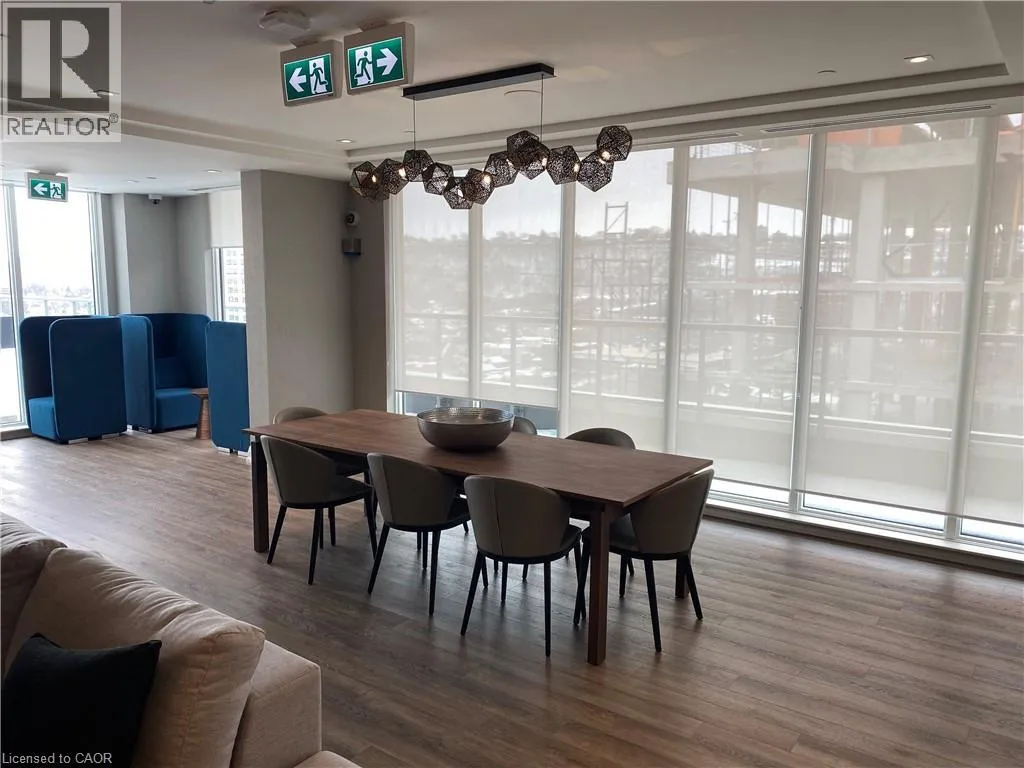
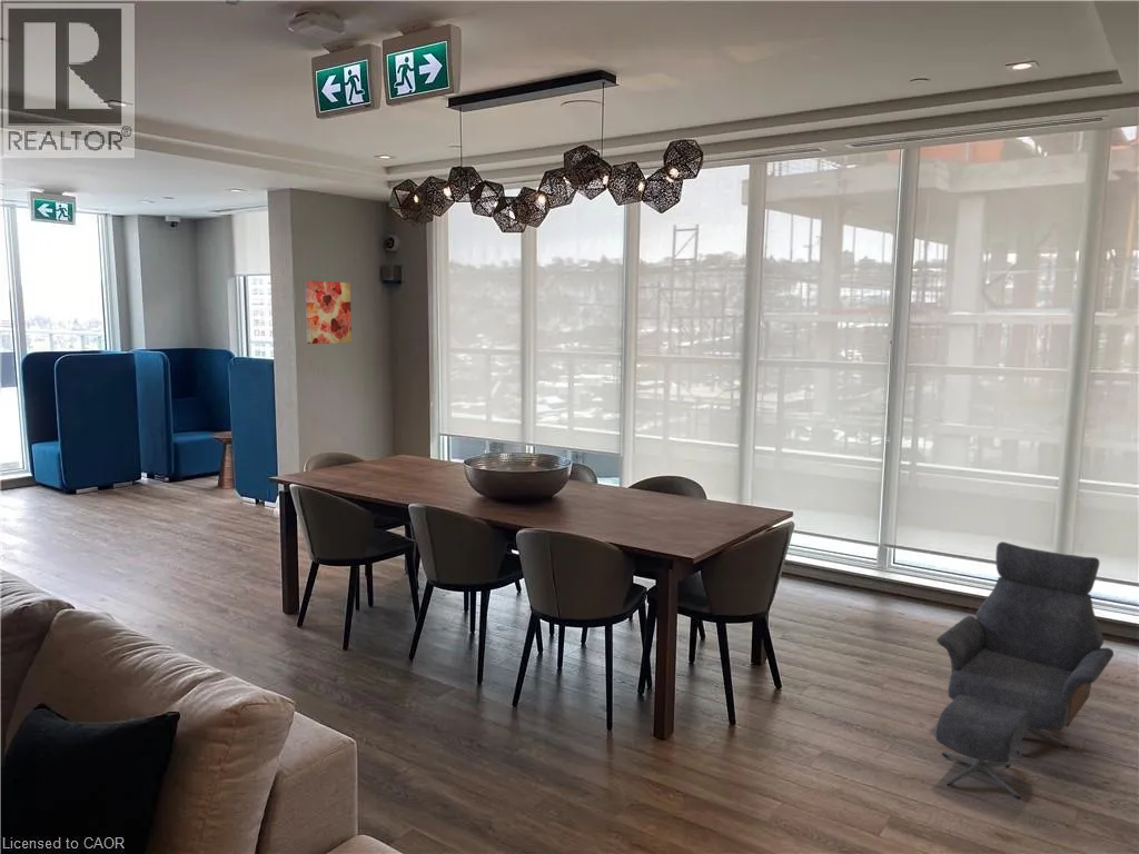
+ lounge chair (1013, 656)
+ wall art (328, 312)
